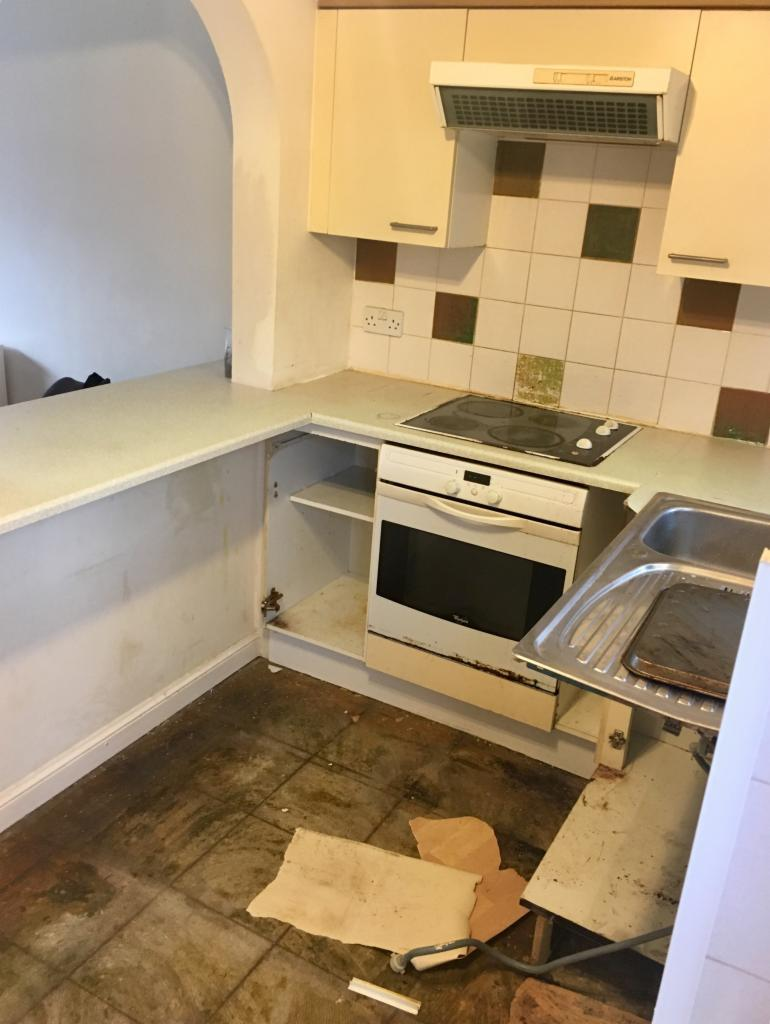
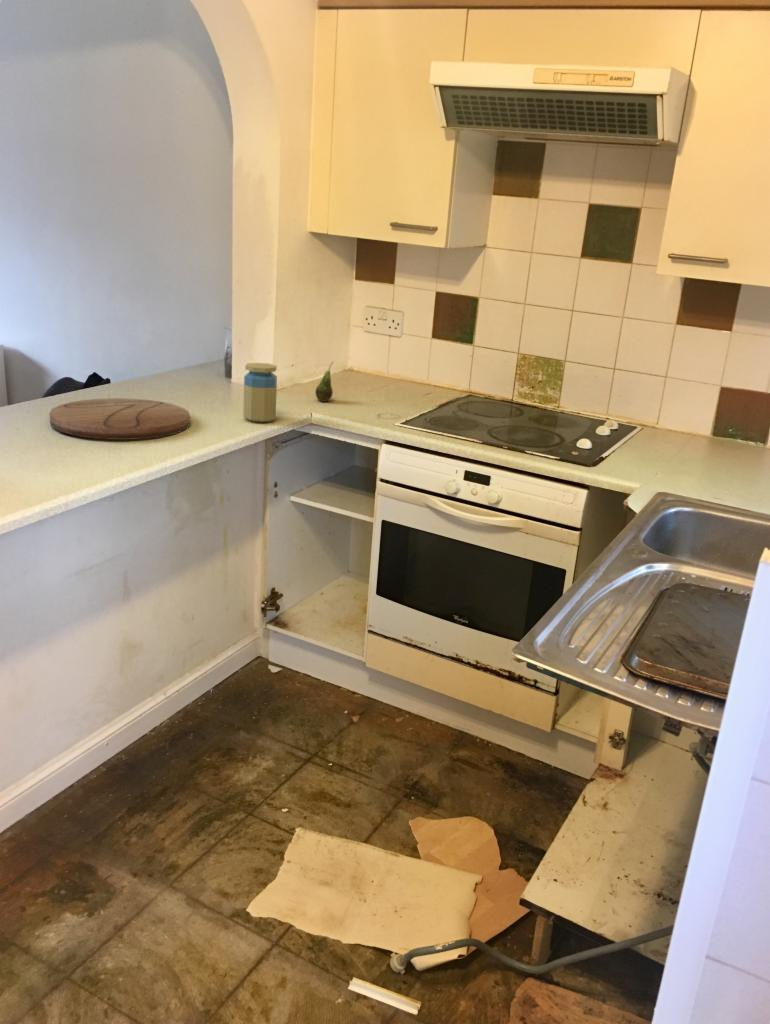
+ cutting board (121, 417)
+ fruit (324, 381)
+ jar (260, 392)
